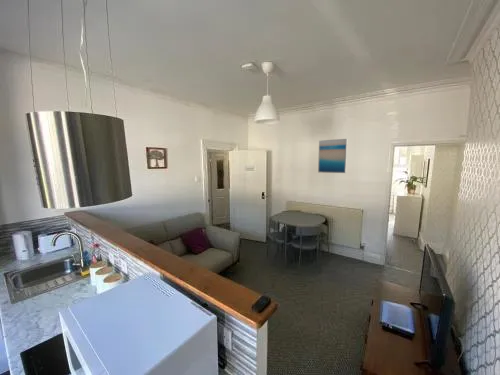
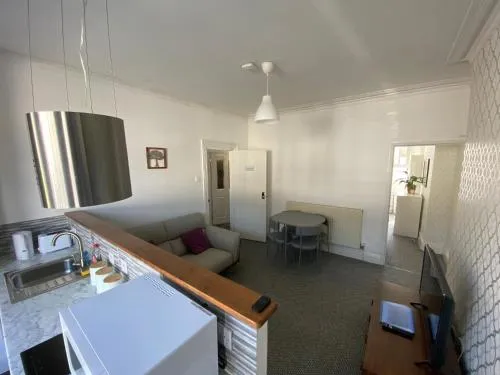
- wall art (332, 156)
